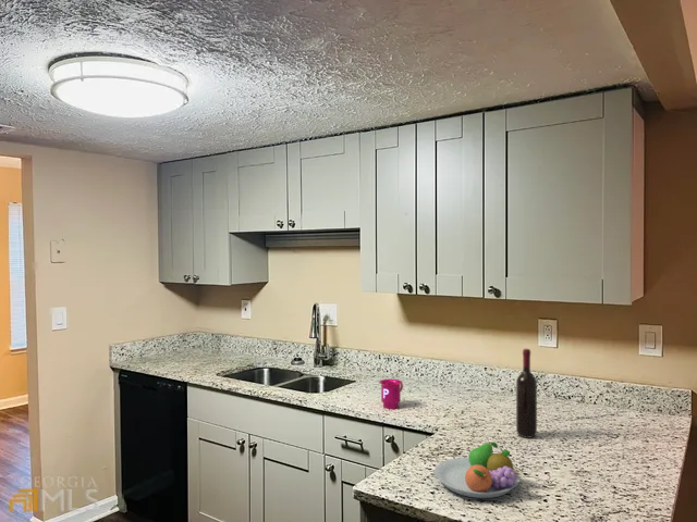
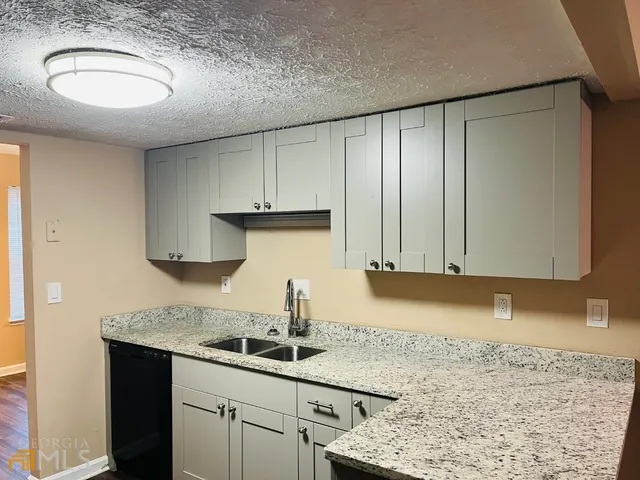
- fruit bowl (478, 464)
- wine bottle (526, 391)
- mug (392, 393)
